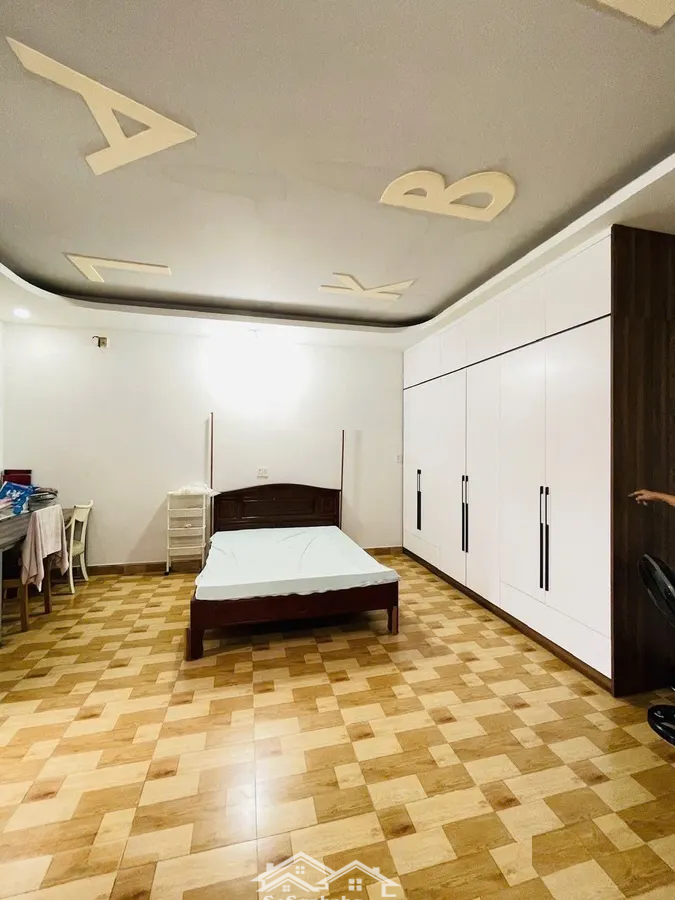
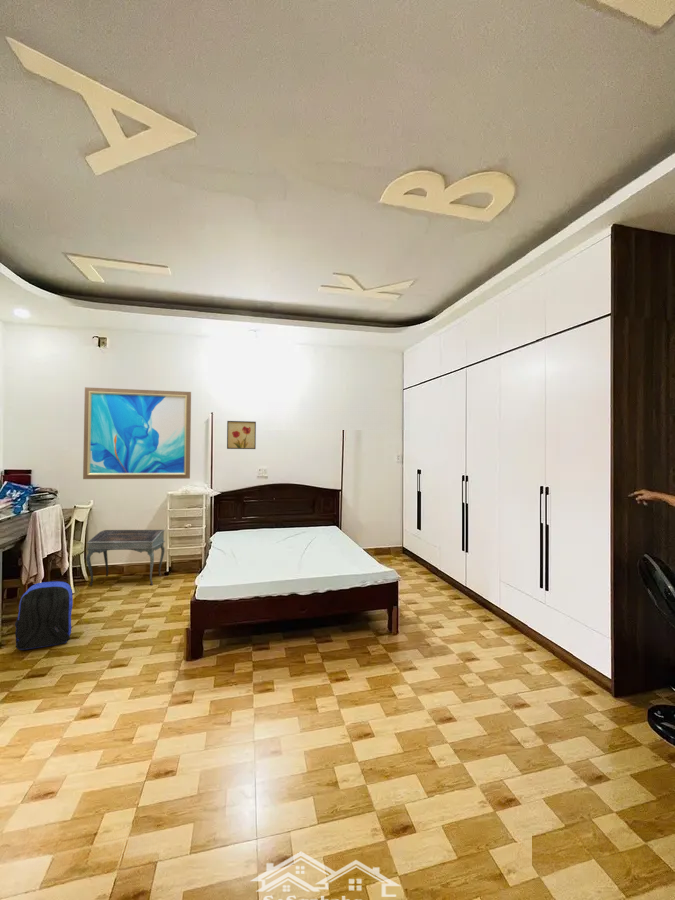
+ writing desk (127, 549)
+ wall art (241, 435)
+ wall art (138, 434)
+ backpack (45, 610)
